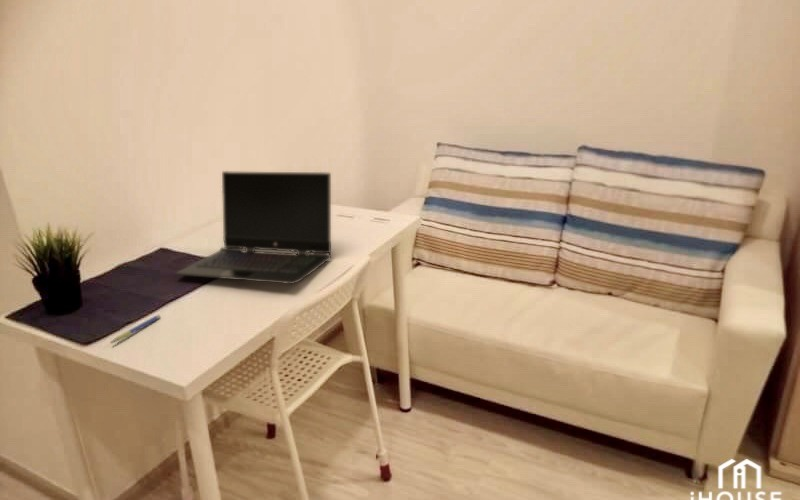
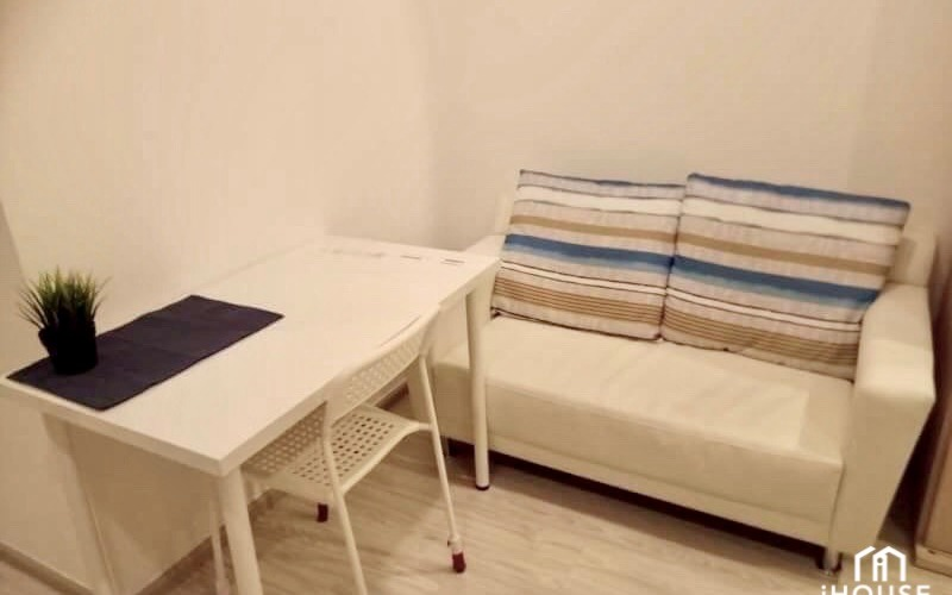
- pen (135, 328)
- laptop computer (255, 224)
